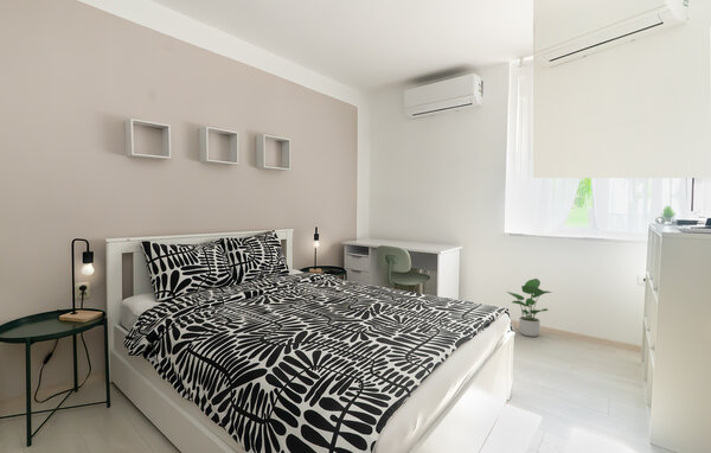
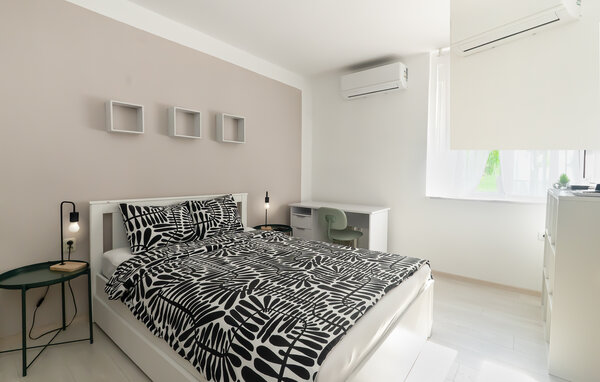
- potted plant (527, 306)
